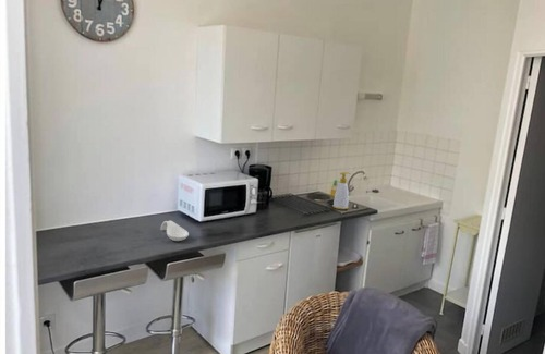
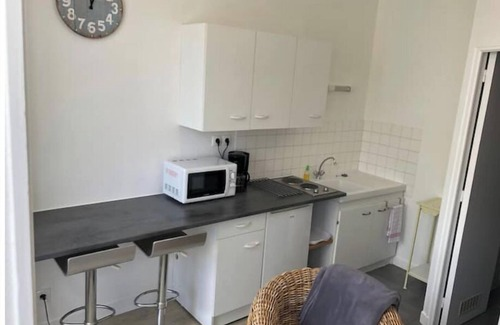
- soap bottle (342, 190)
- spoon rest (172, 230)
